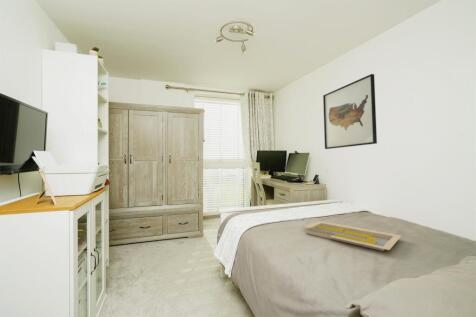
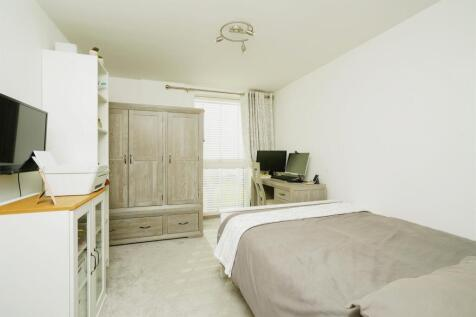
- wall art (346, 116)
- serving tray (346, 234)
